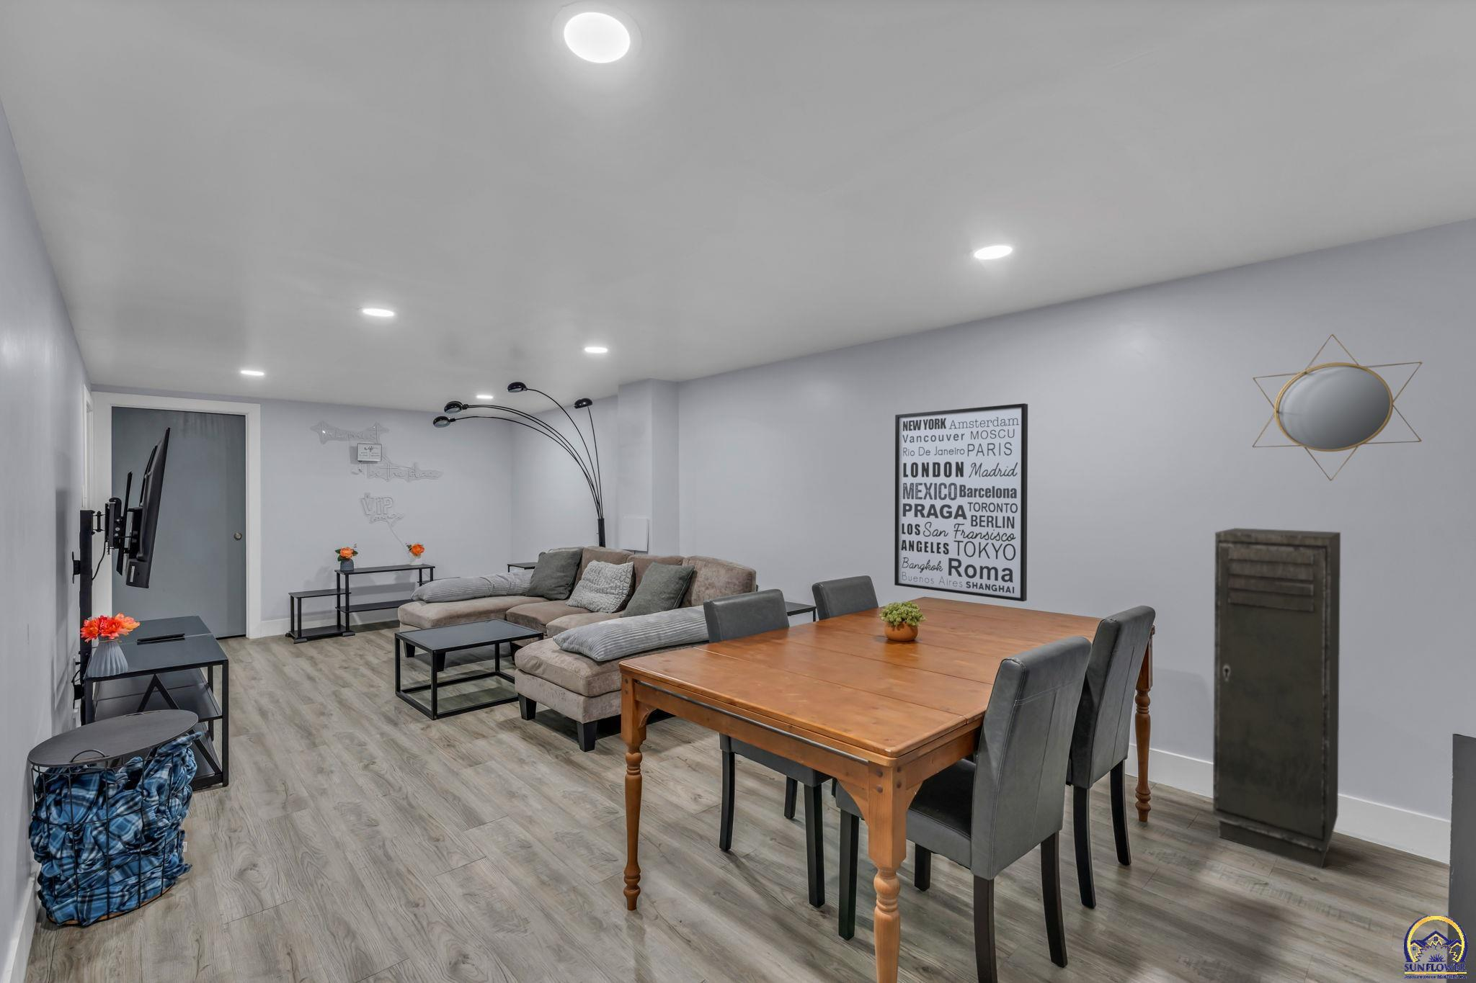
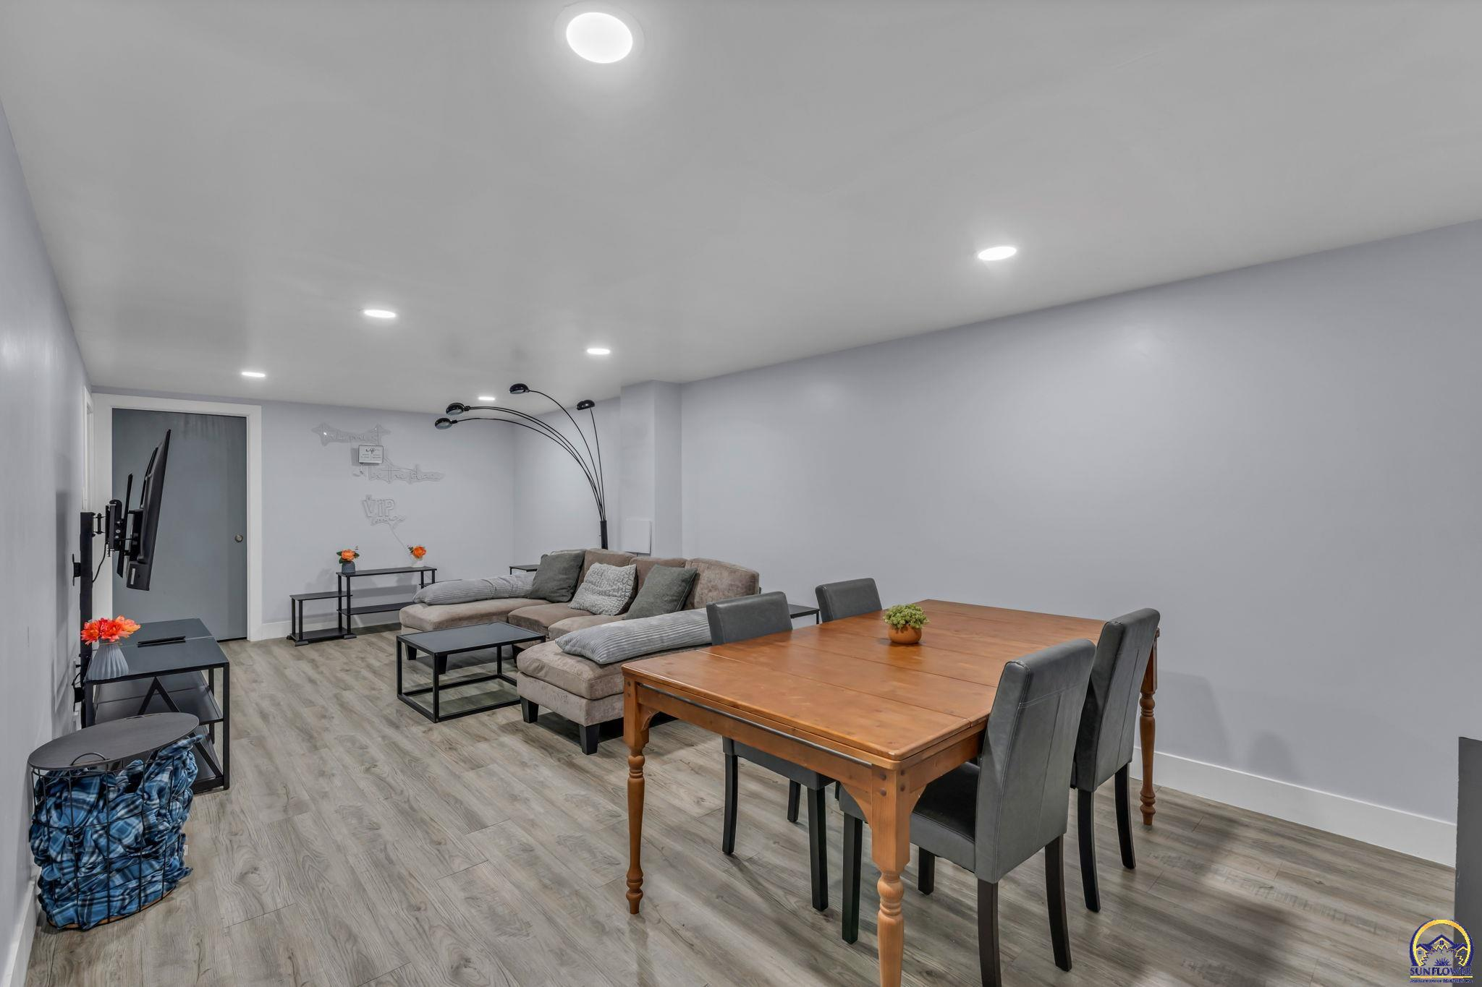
- home mirror (1331, 407)
- storage cabinet (1276, 685)
- wall art (956, 501)
